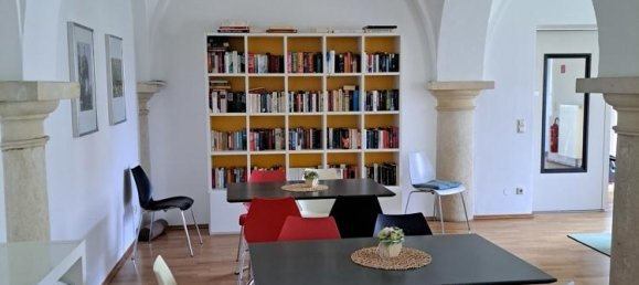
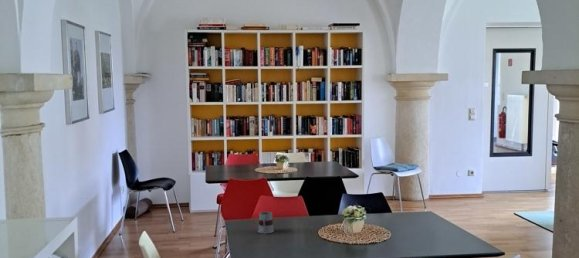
+ mug (265, 222)
